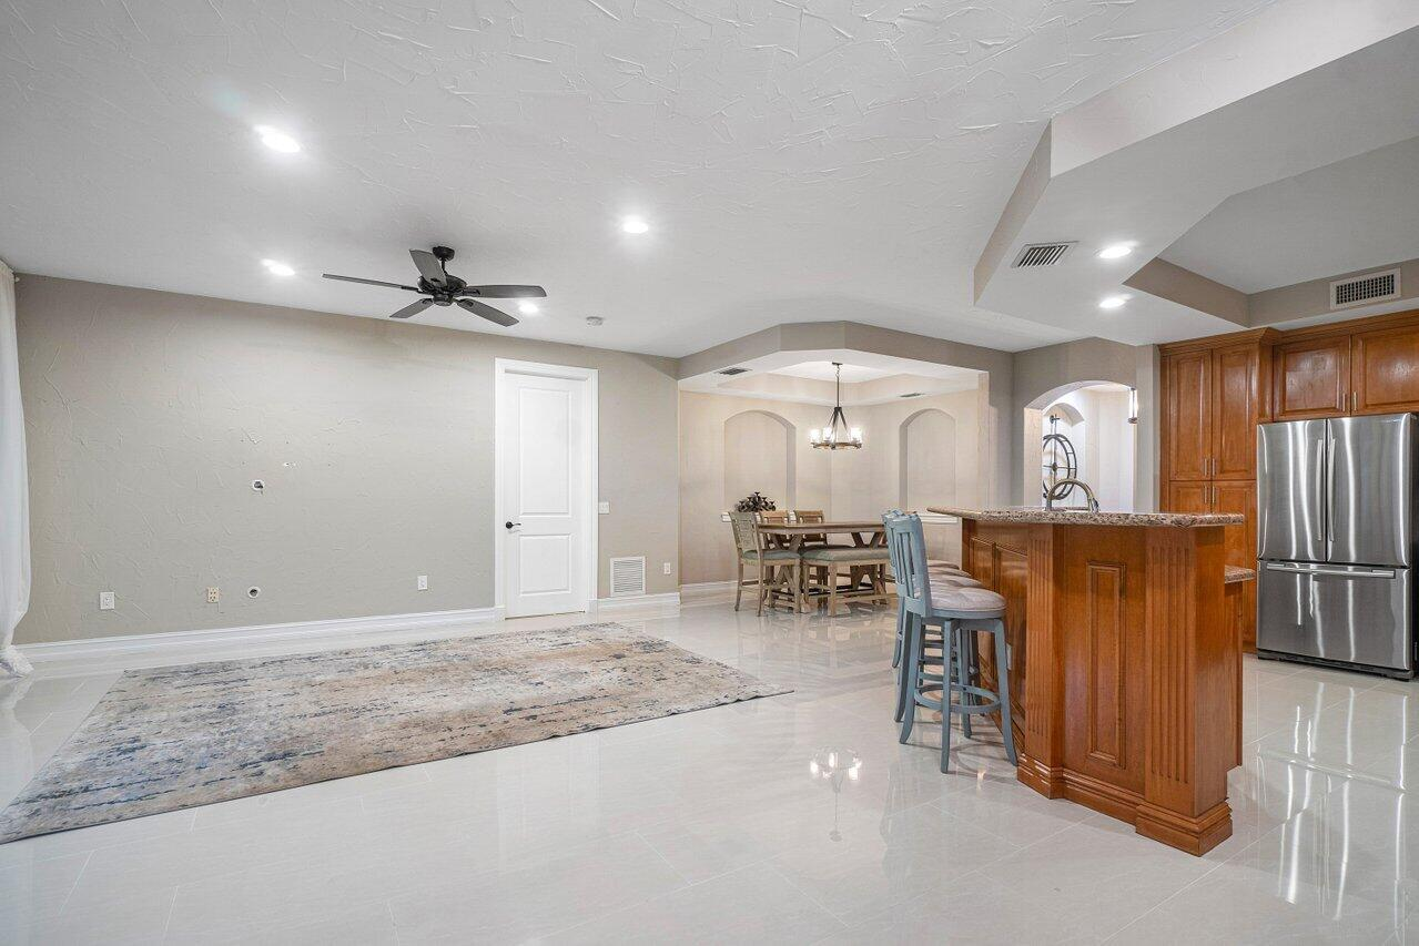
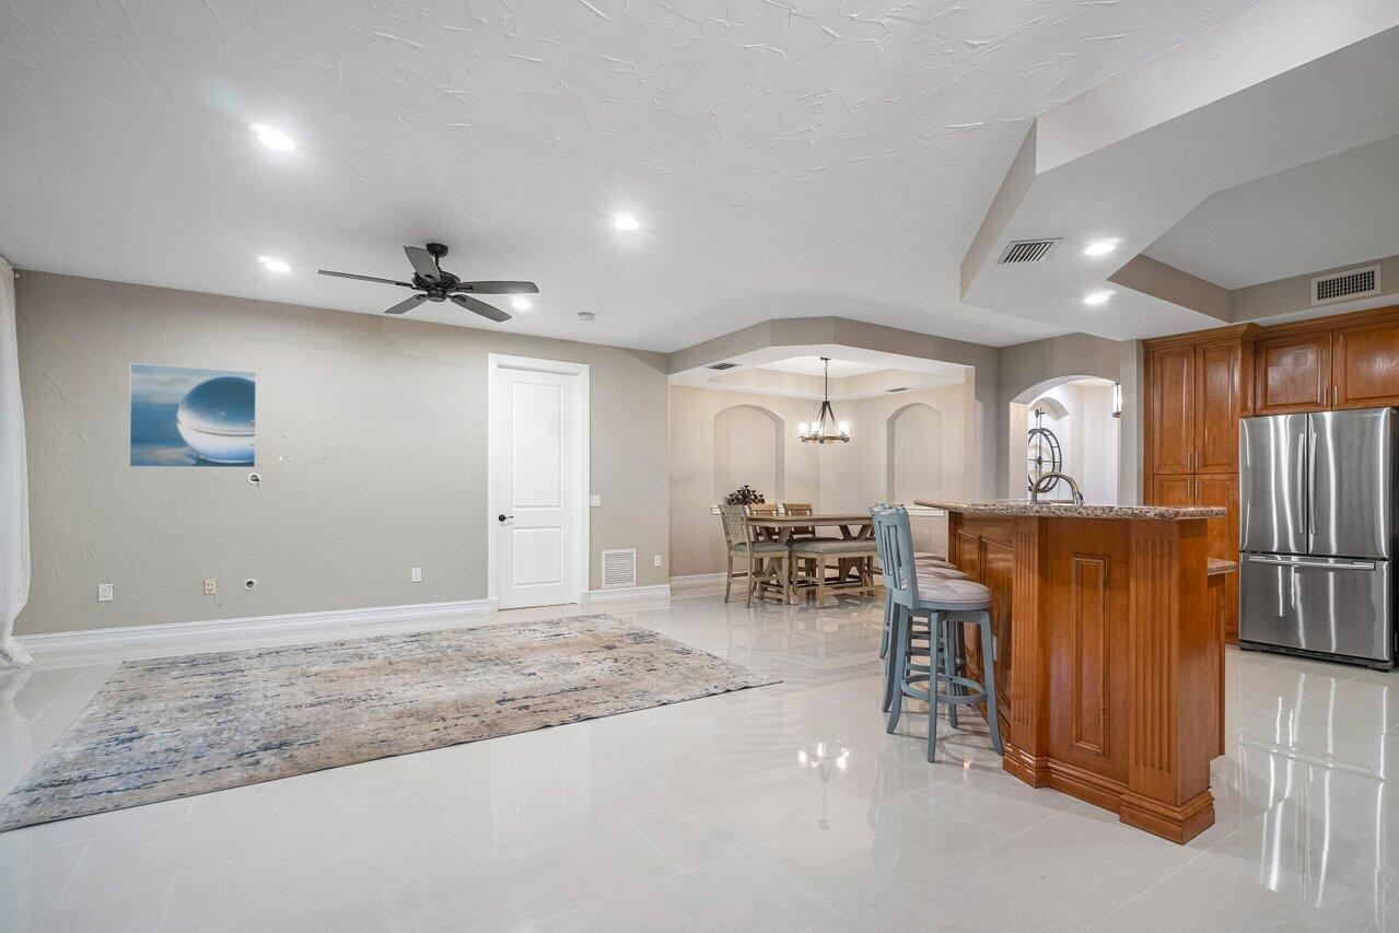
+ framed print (195, 417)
